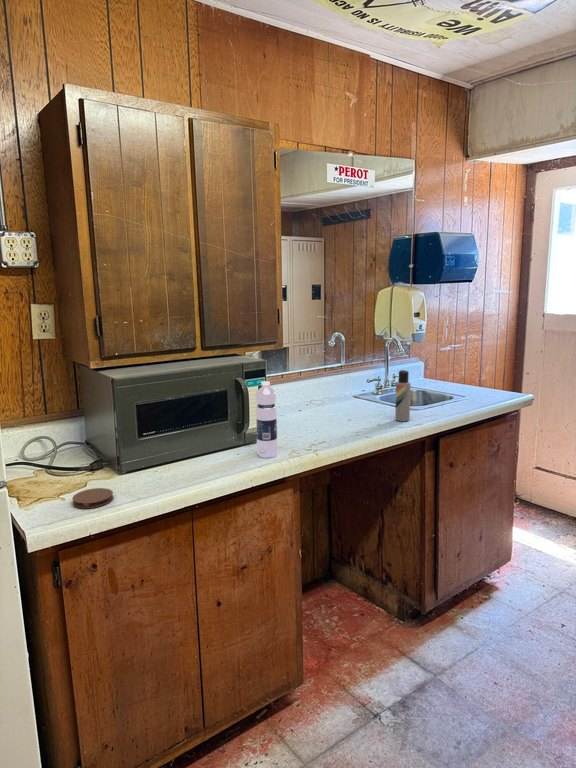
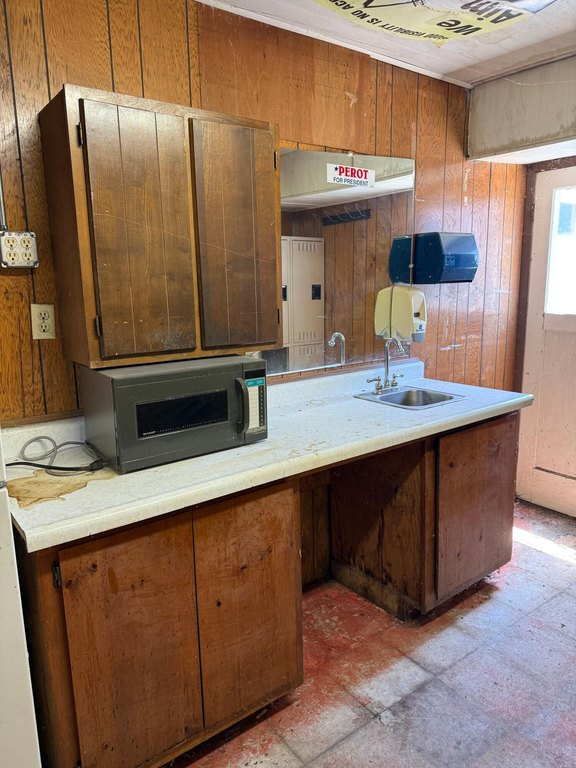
- water bottle (266, 419)
- lotion bottle (403, 395)
- coaster (93, 497)
